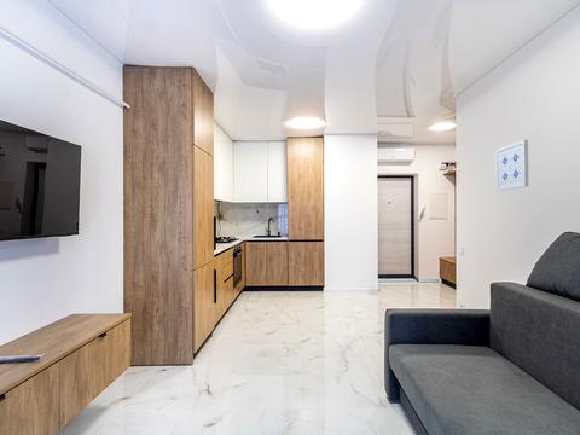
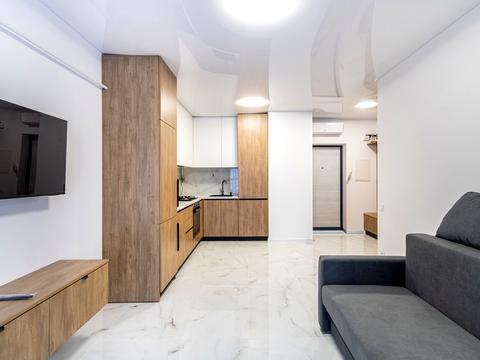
- wall art (510, 167)
